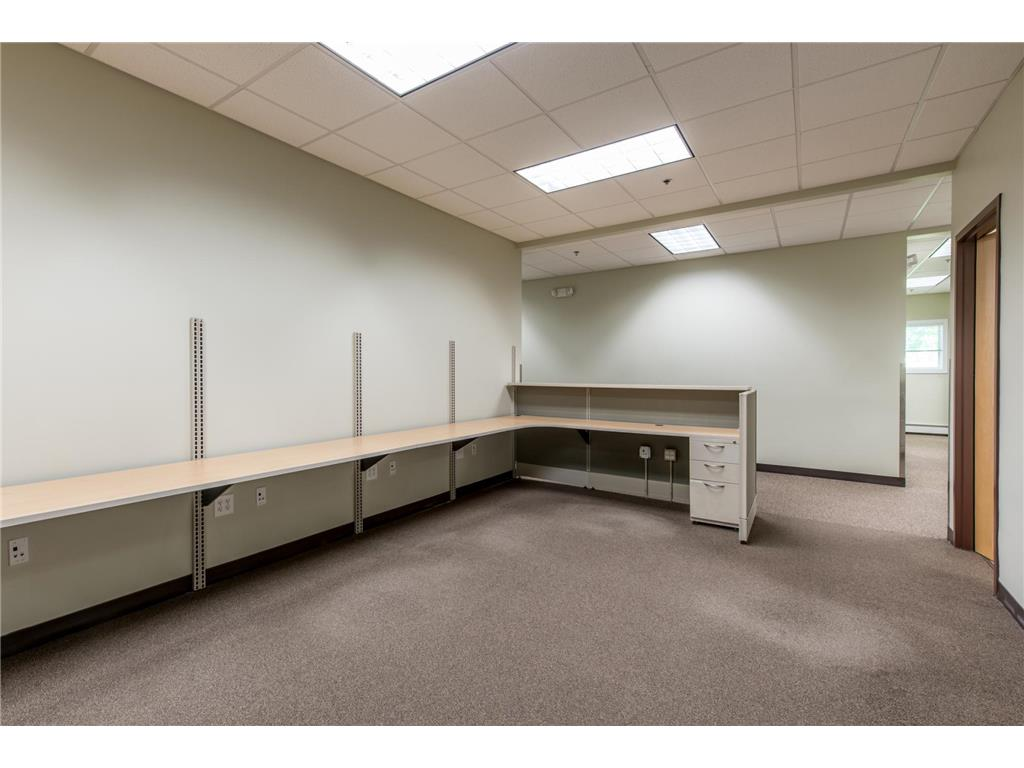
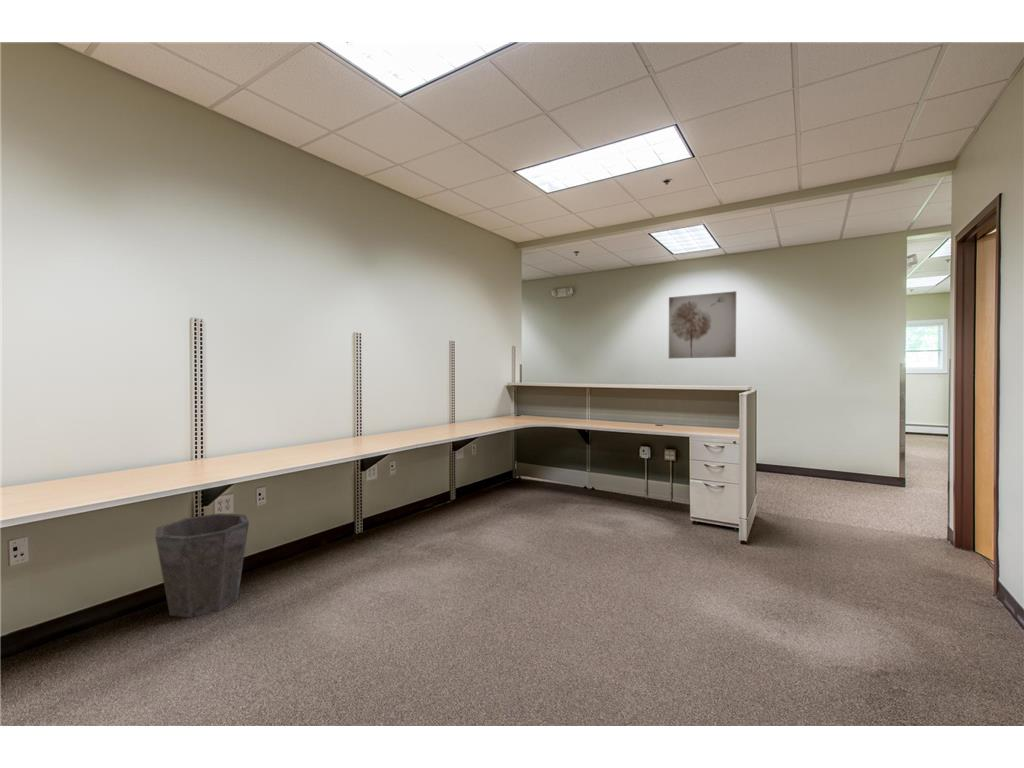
+ wall art (701, 326)
+ waste bin (204, 563)
